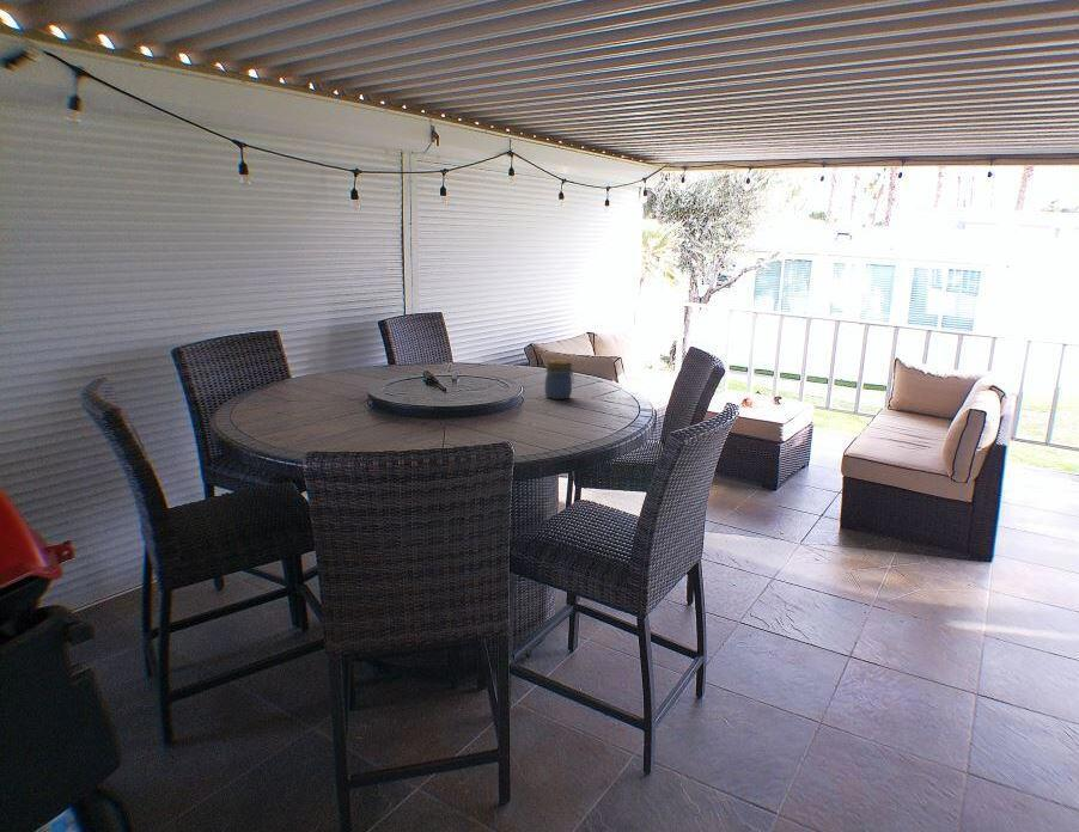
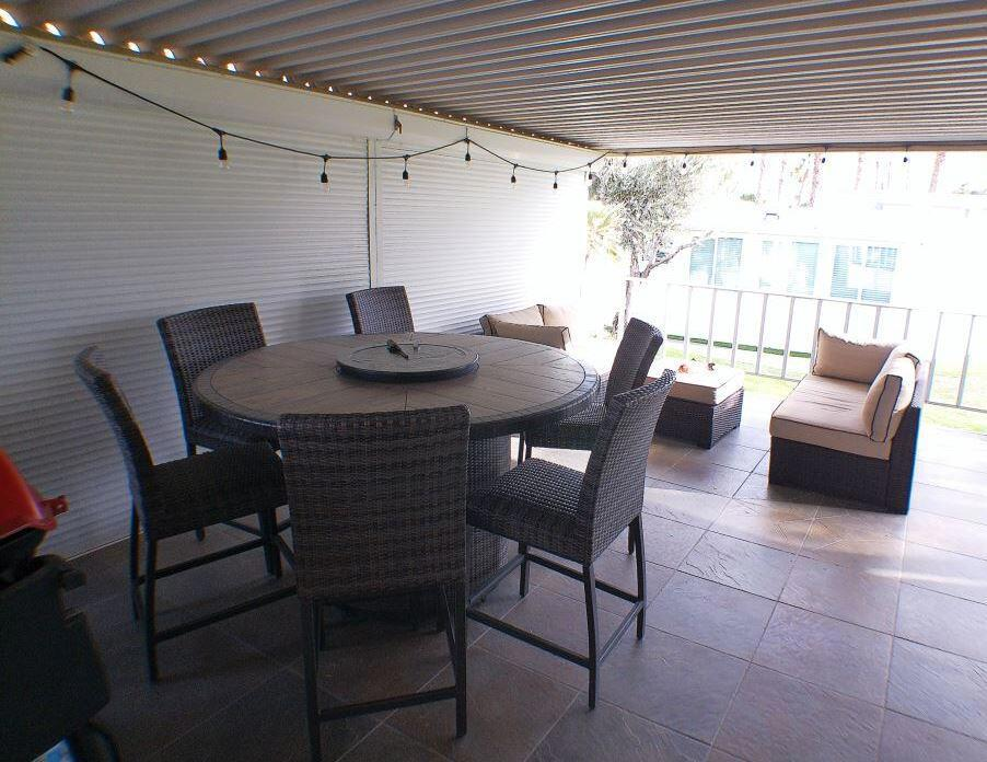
- jar (559, 378)
